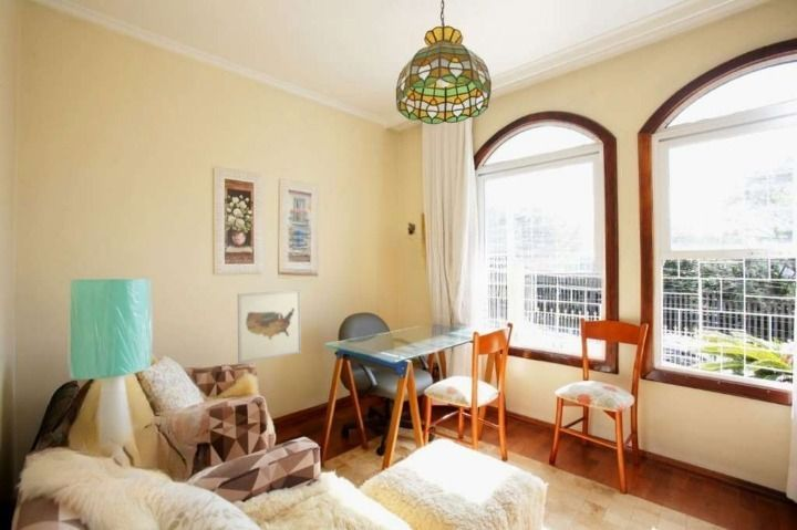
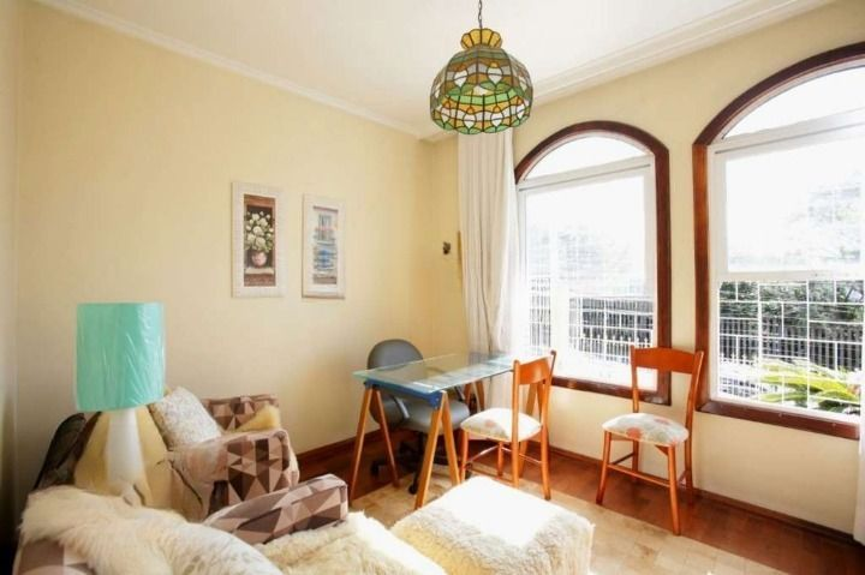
- wall art (271, 324)
